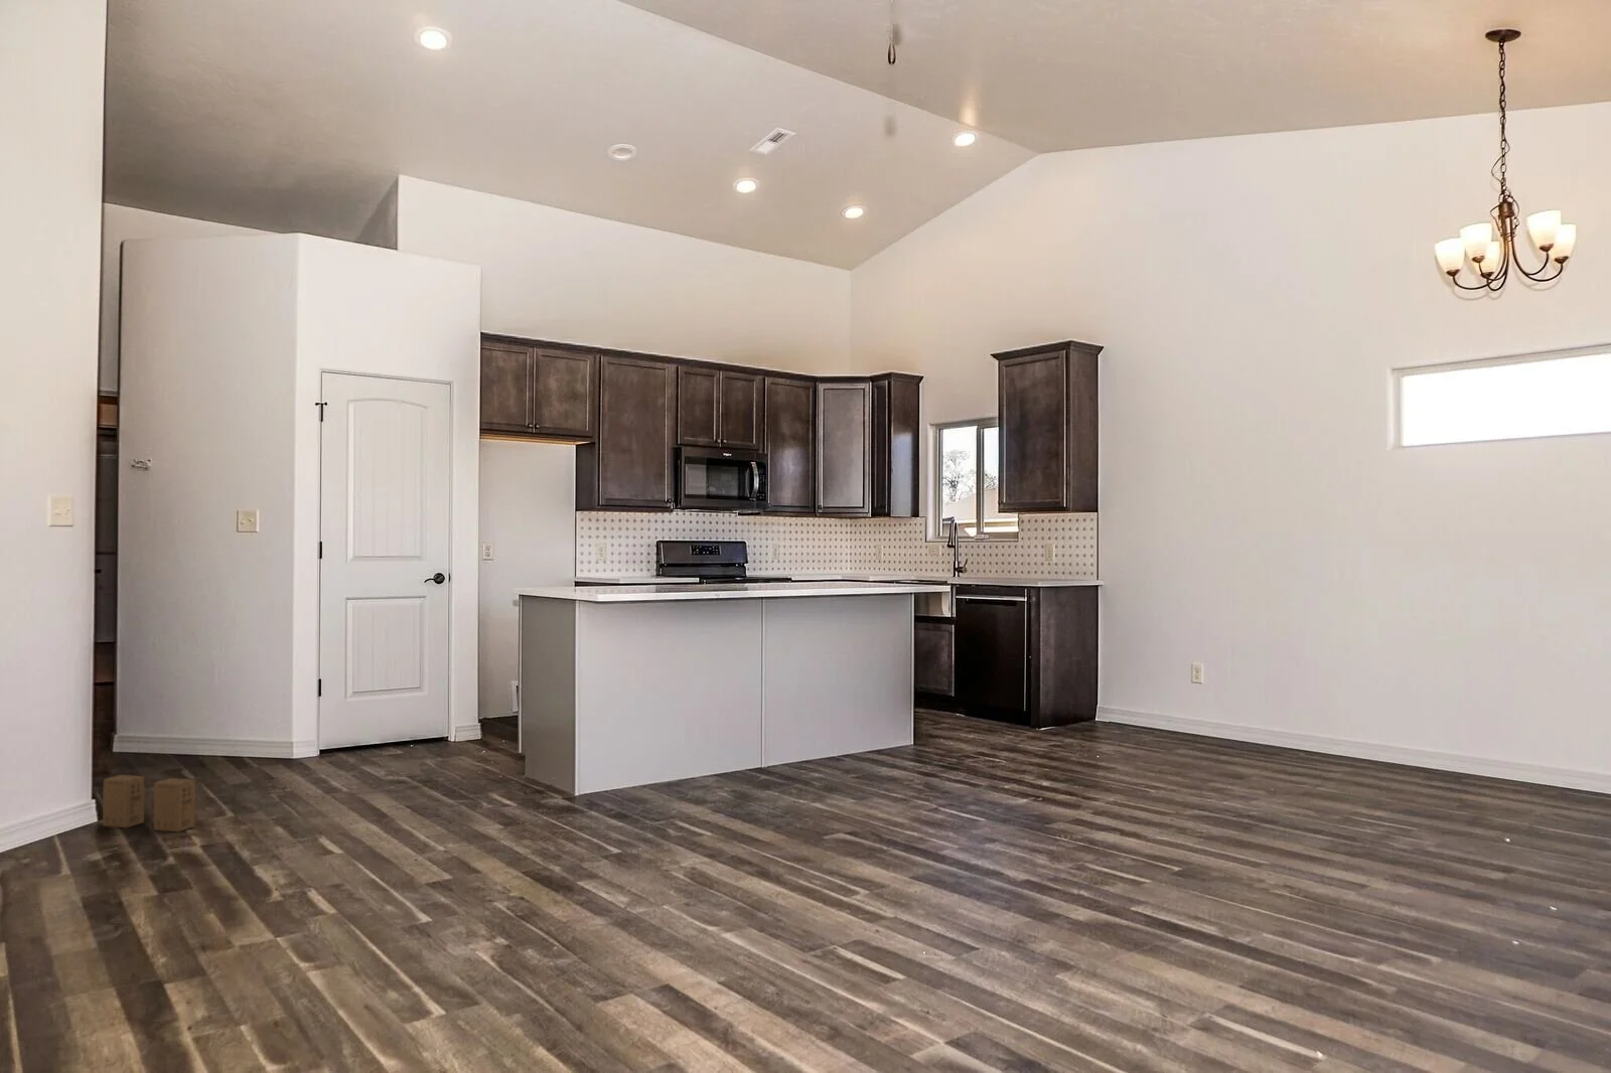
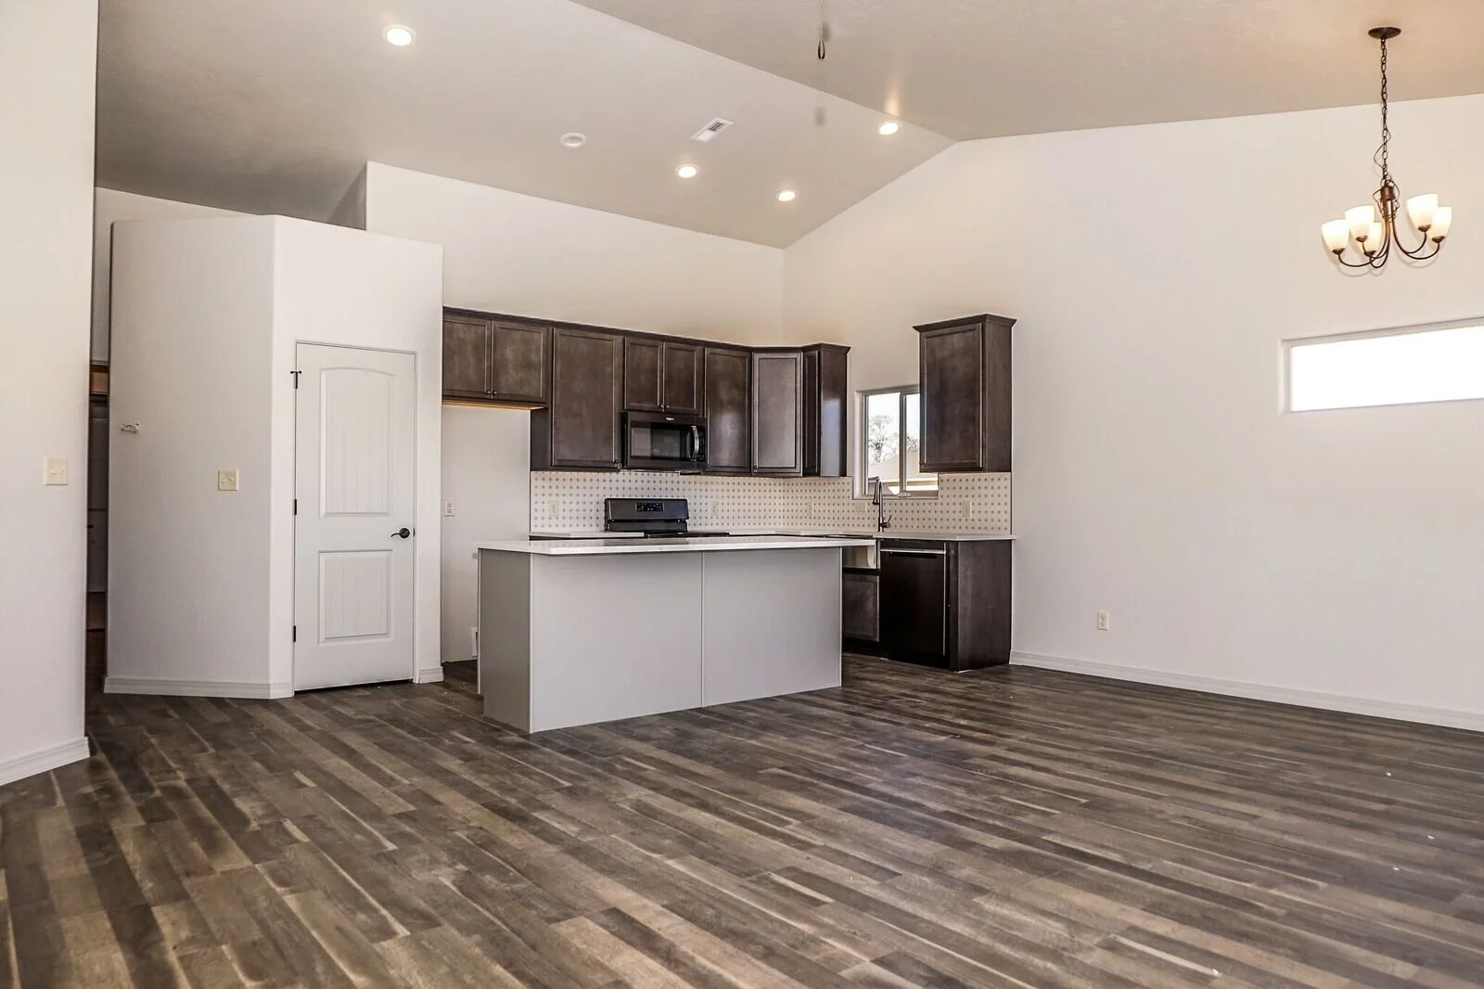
- cardboard box (144, 799)
